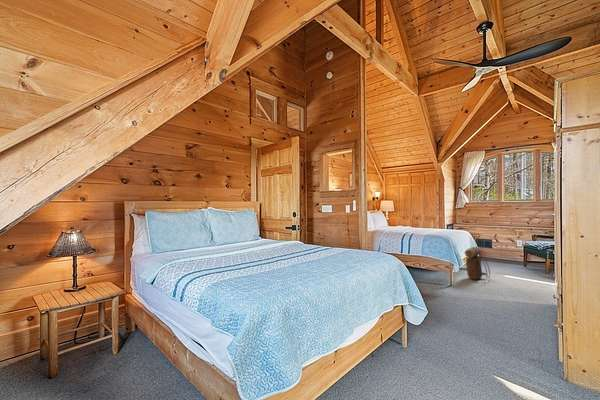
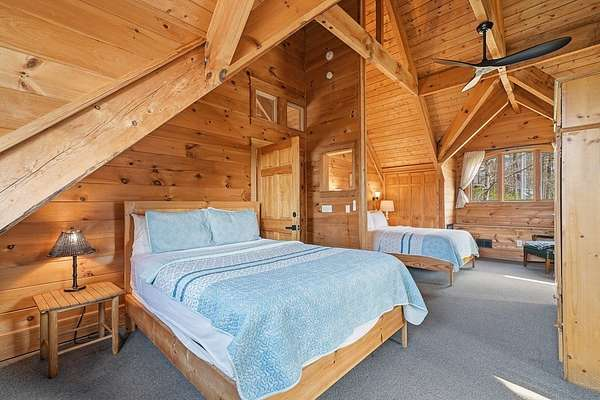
- backpack (478, 263)
